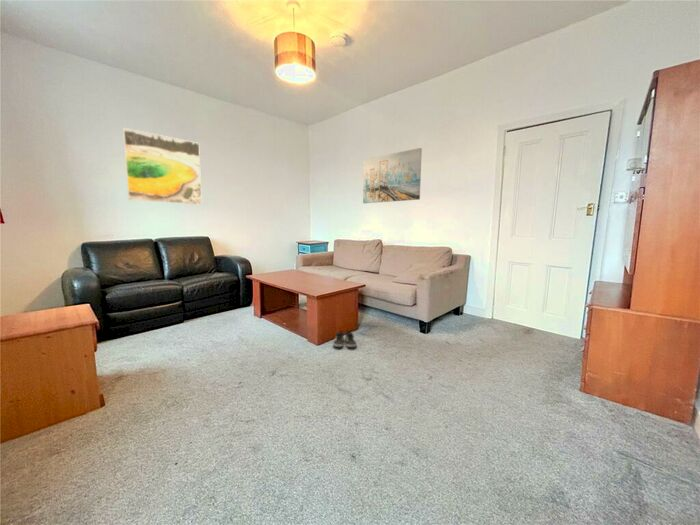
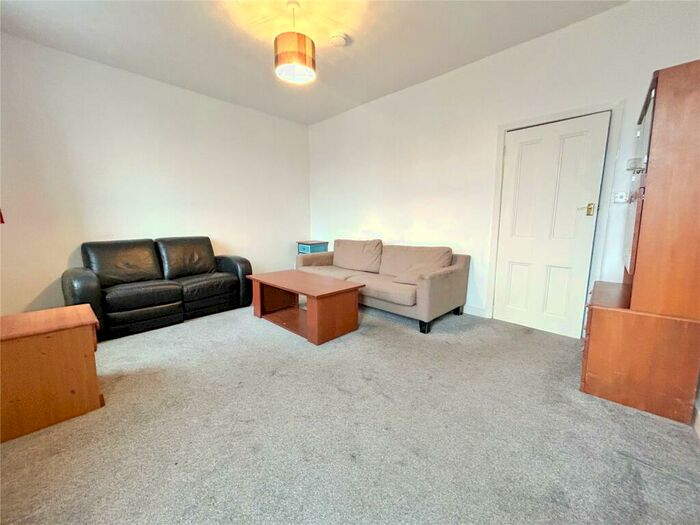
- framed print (165, 169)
- shoe (345, 338)
- wall art (389, 178)
